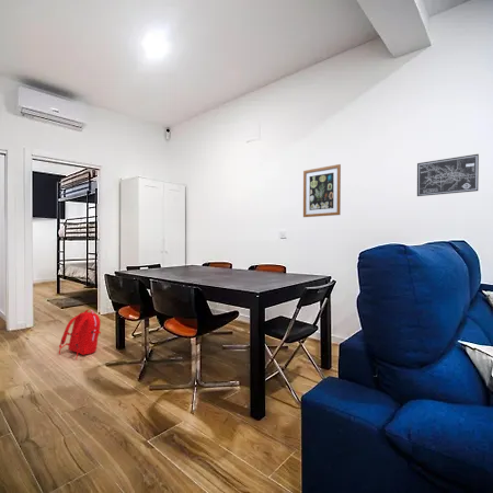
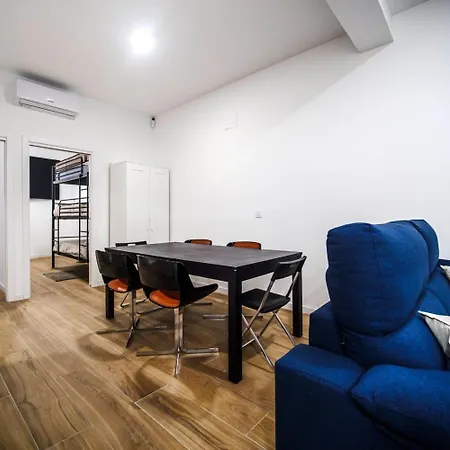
- wall art (321, 192)
- backpack (81, 331)
- wall art (446, 176)
